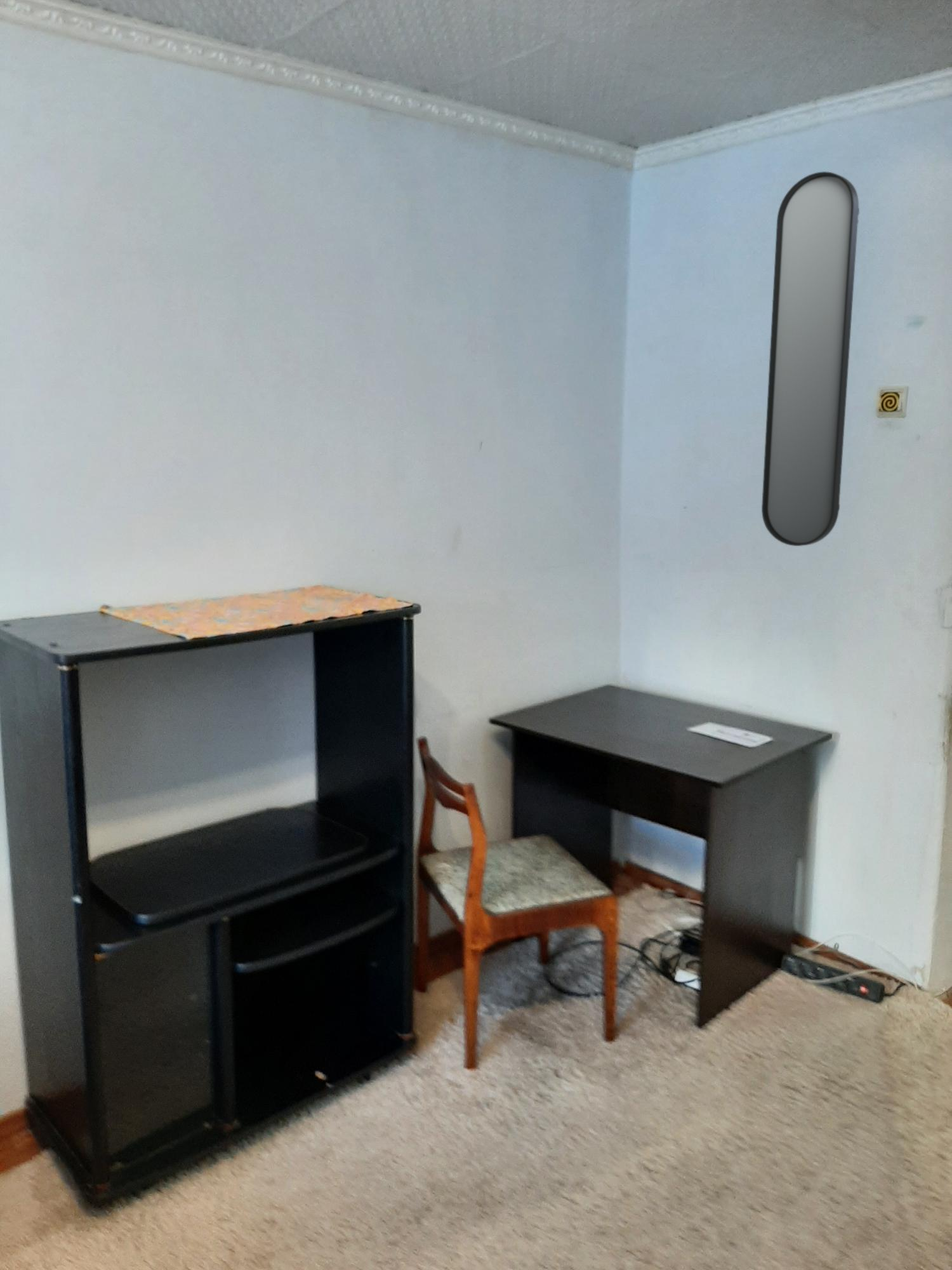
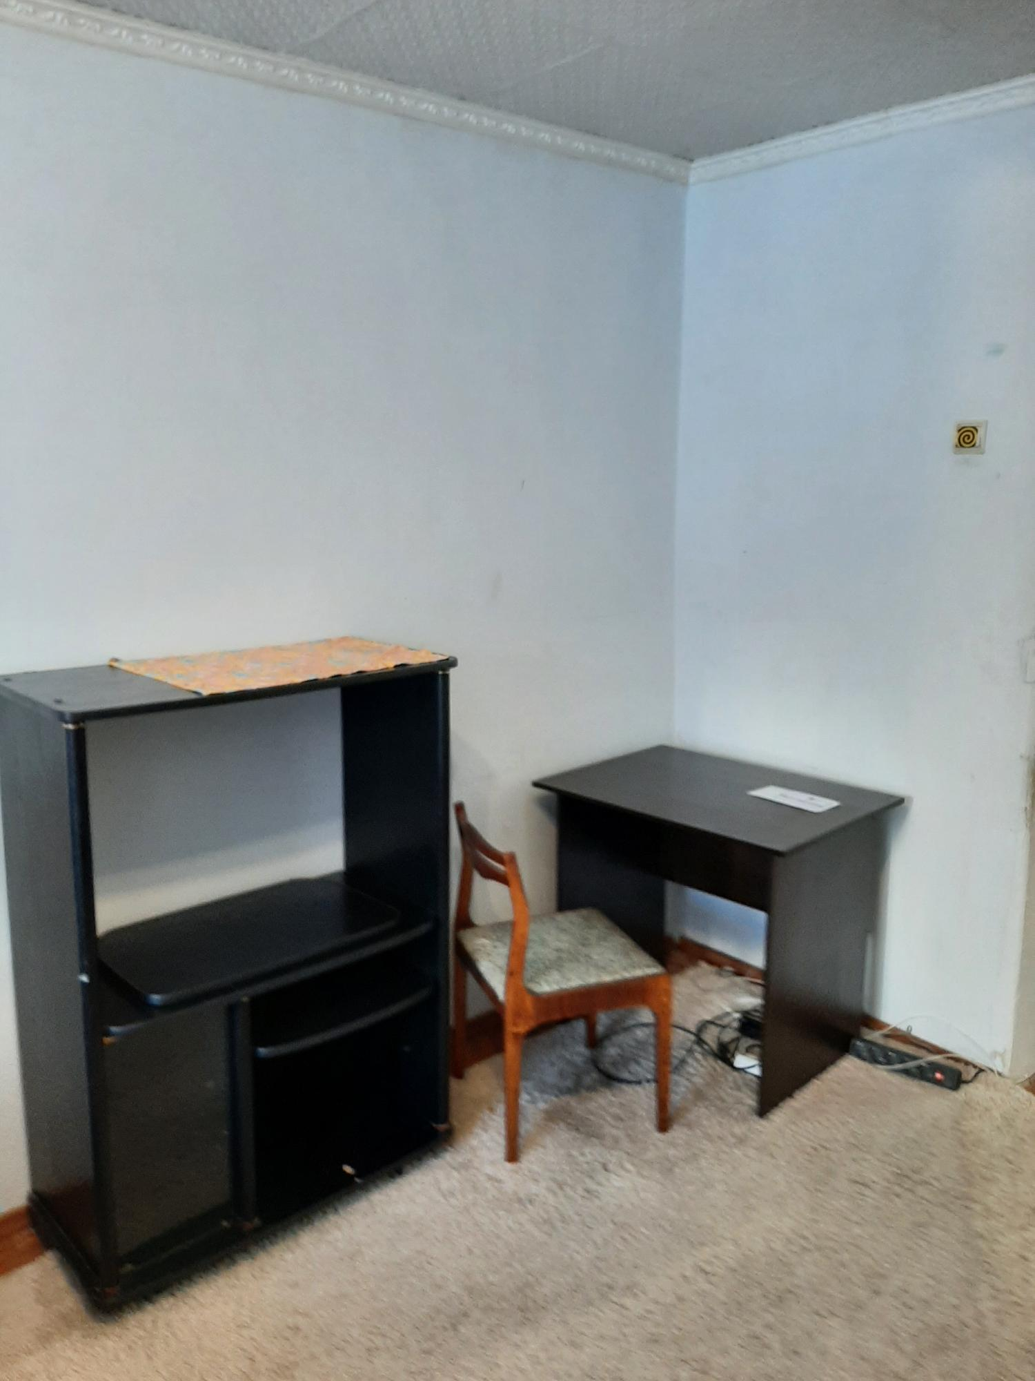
- home mirror (808, 365)
